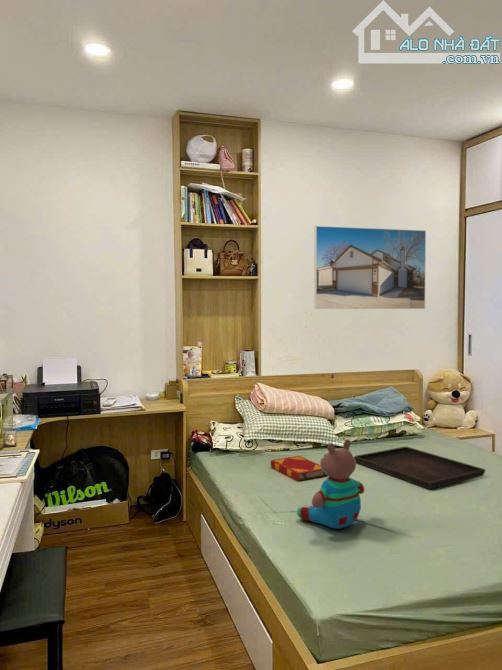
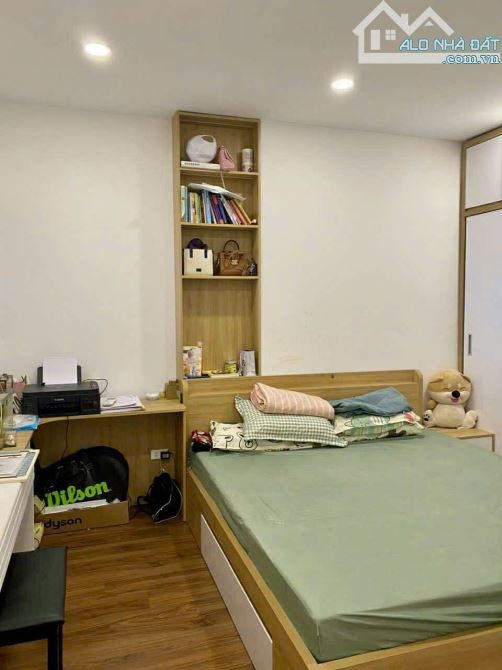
- hardback book (298, 467)
- serving tray (416, 465)
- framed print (371, 268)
- teddy bear (329, 480)
